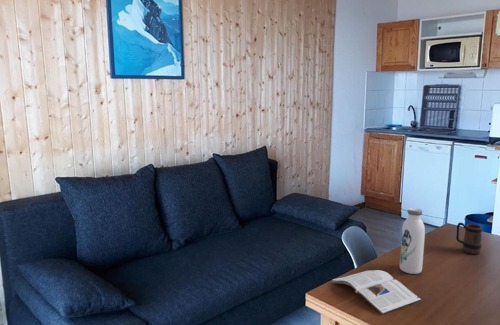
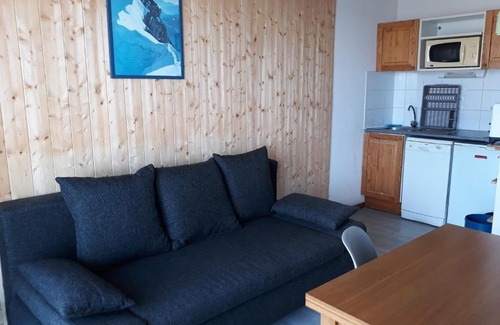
- magazine (374, 285)
- mug (468, 237)
- water bottle (412, 239)
